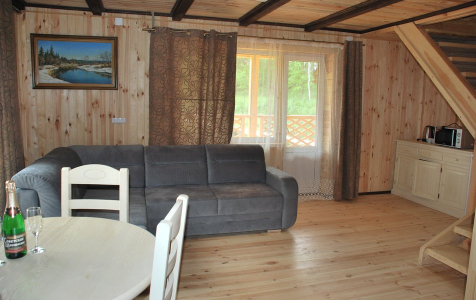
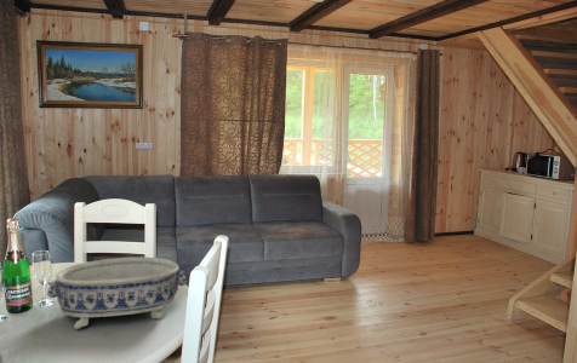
+ decorative bowl (120, 289)
